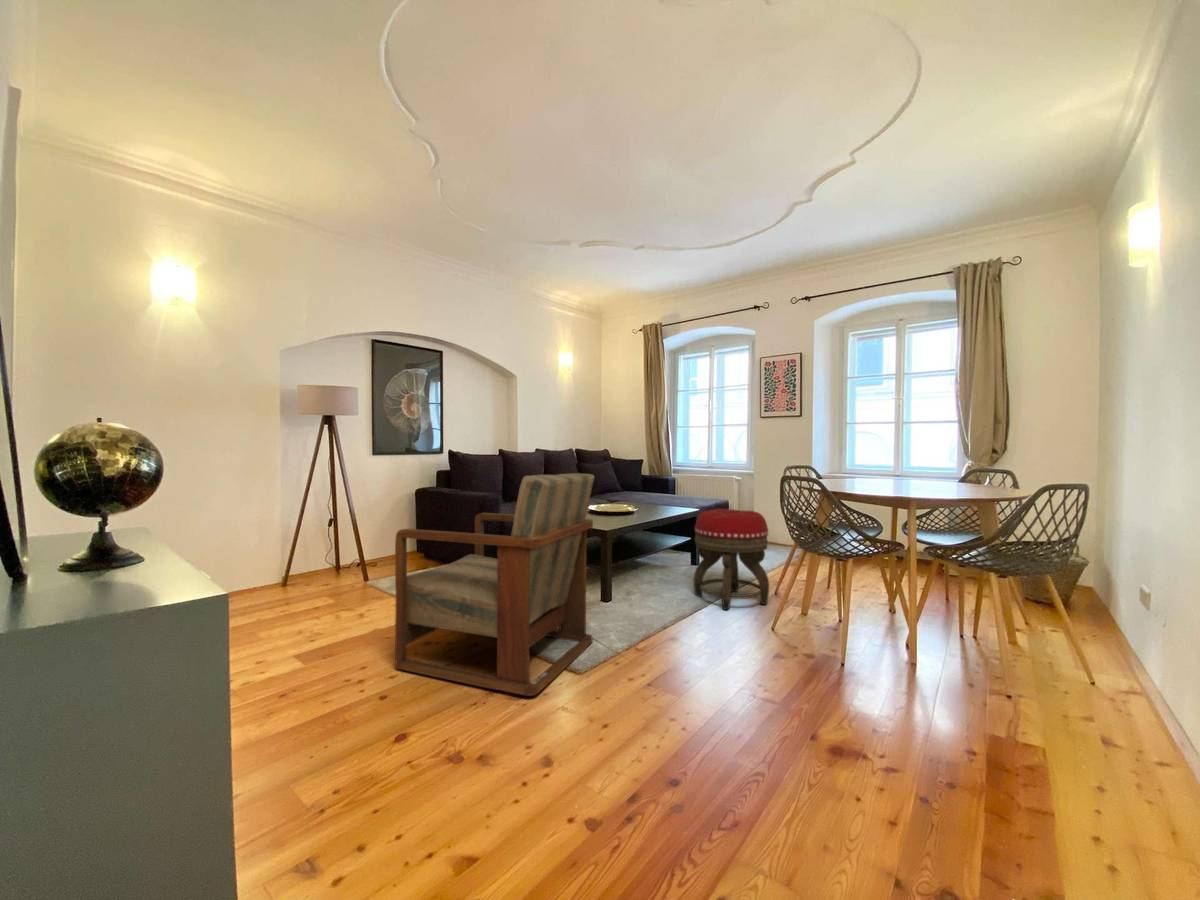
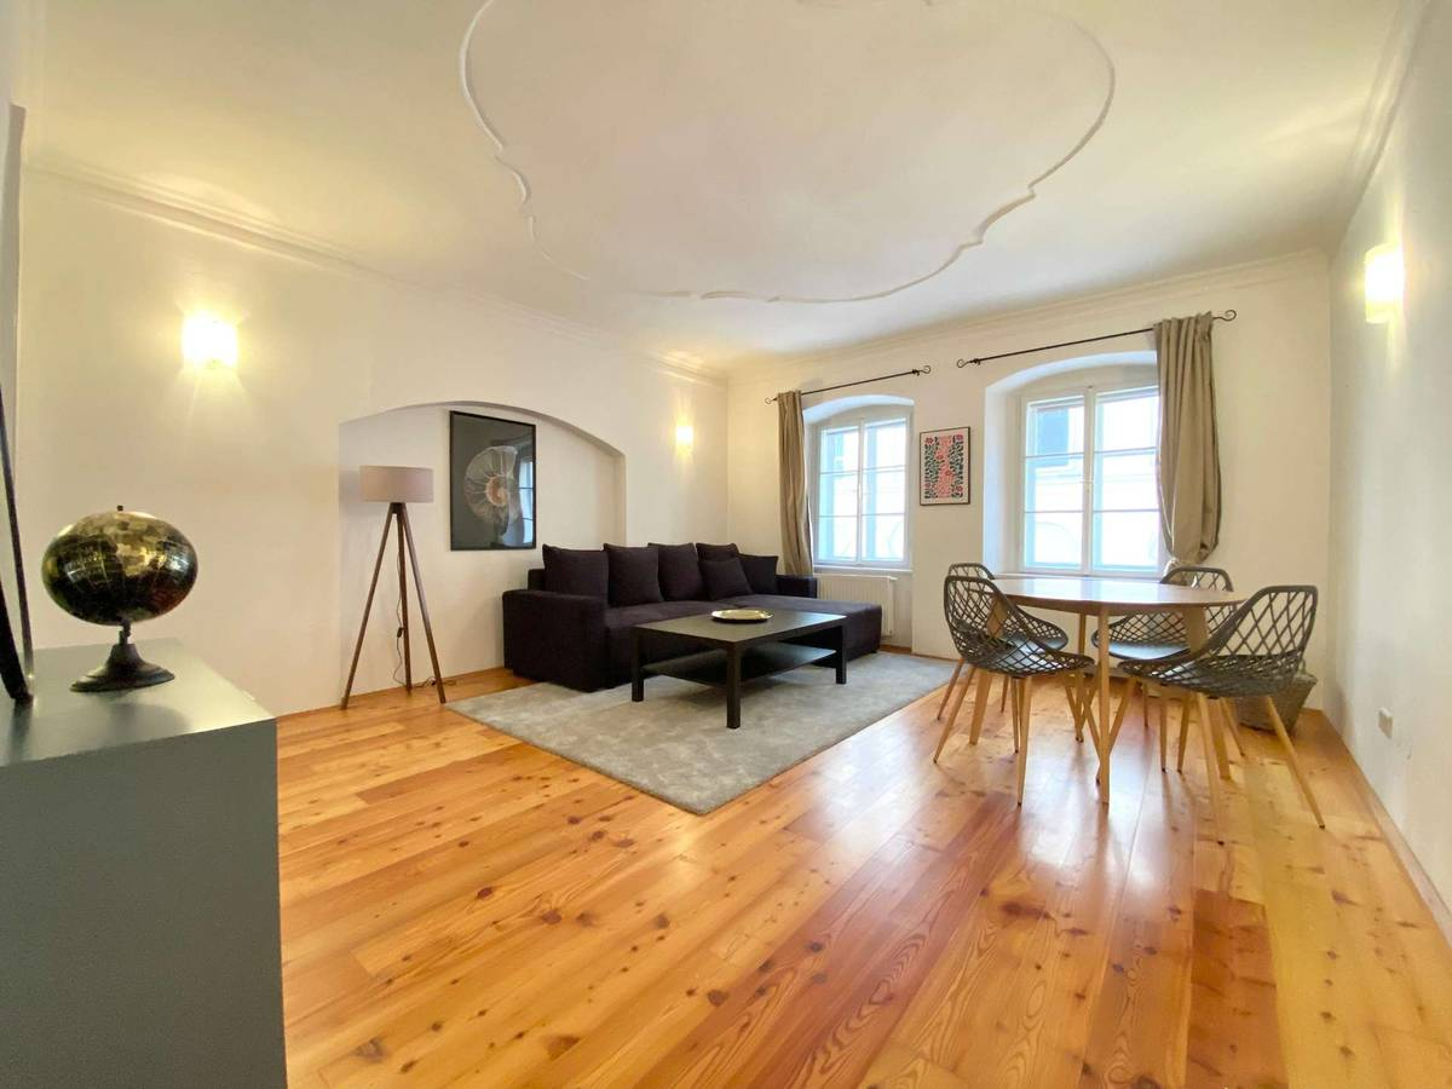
- armchair (499, 563)
- footstool (730, 555)
